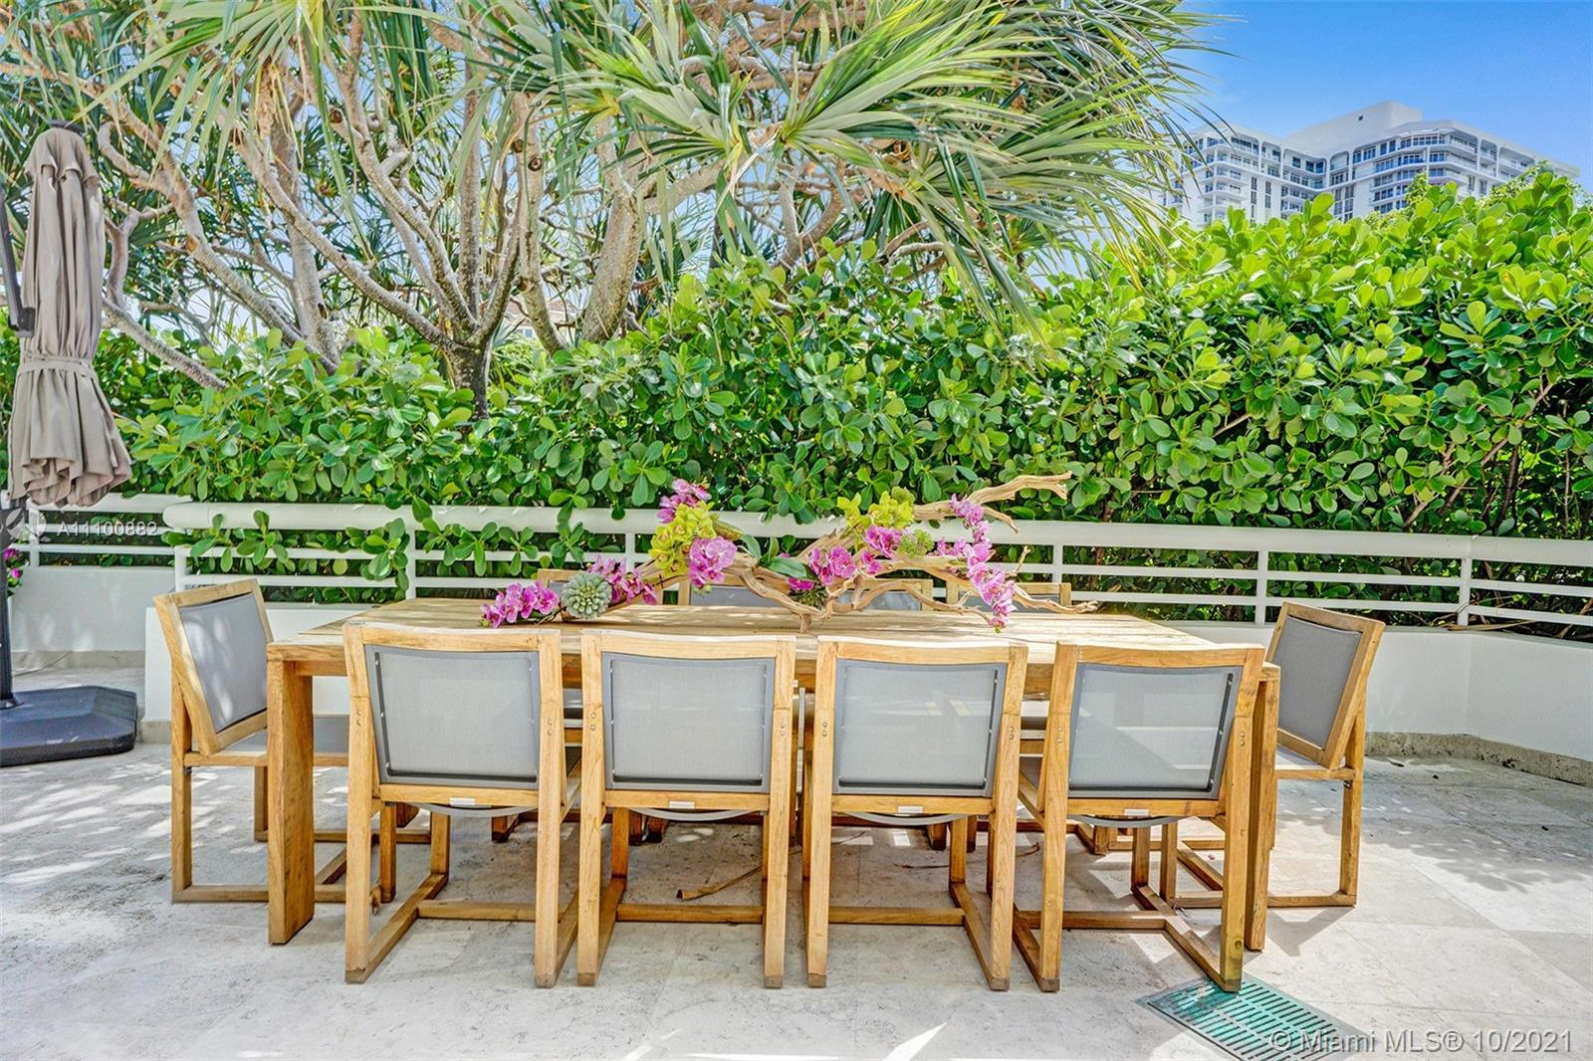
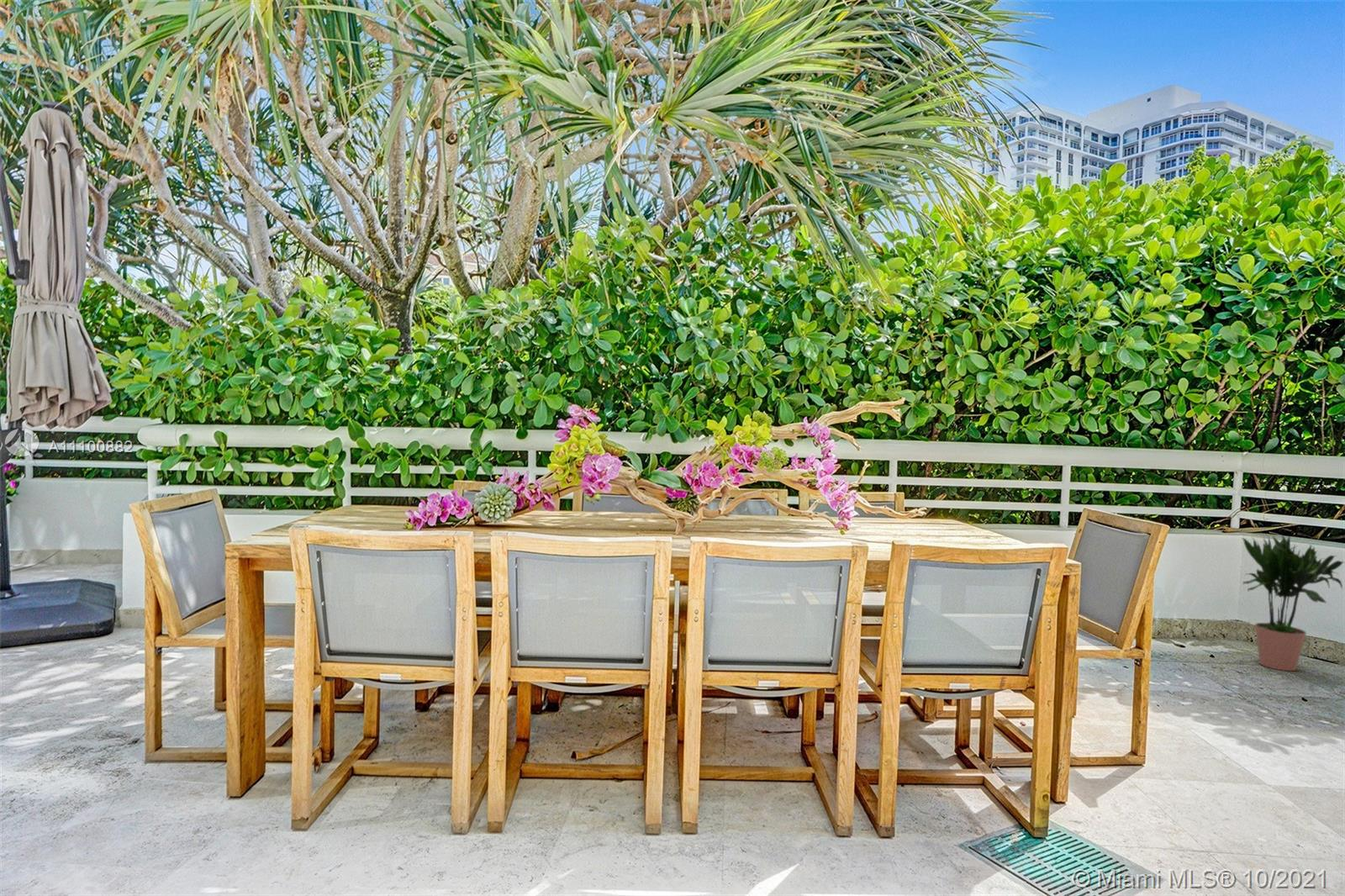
+ potted plant (1295, 601)
